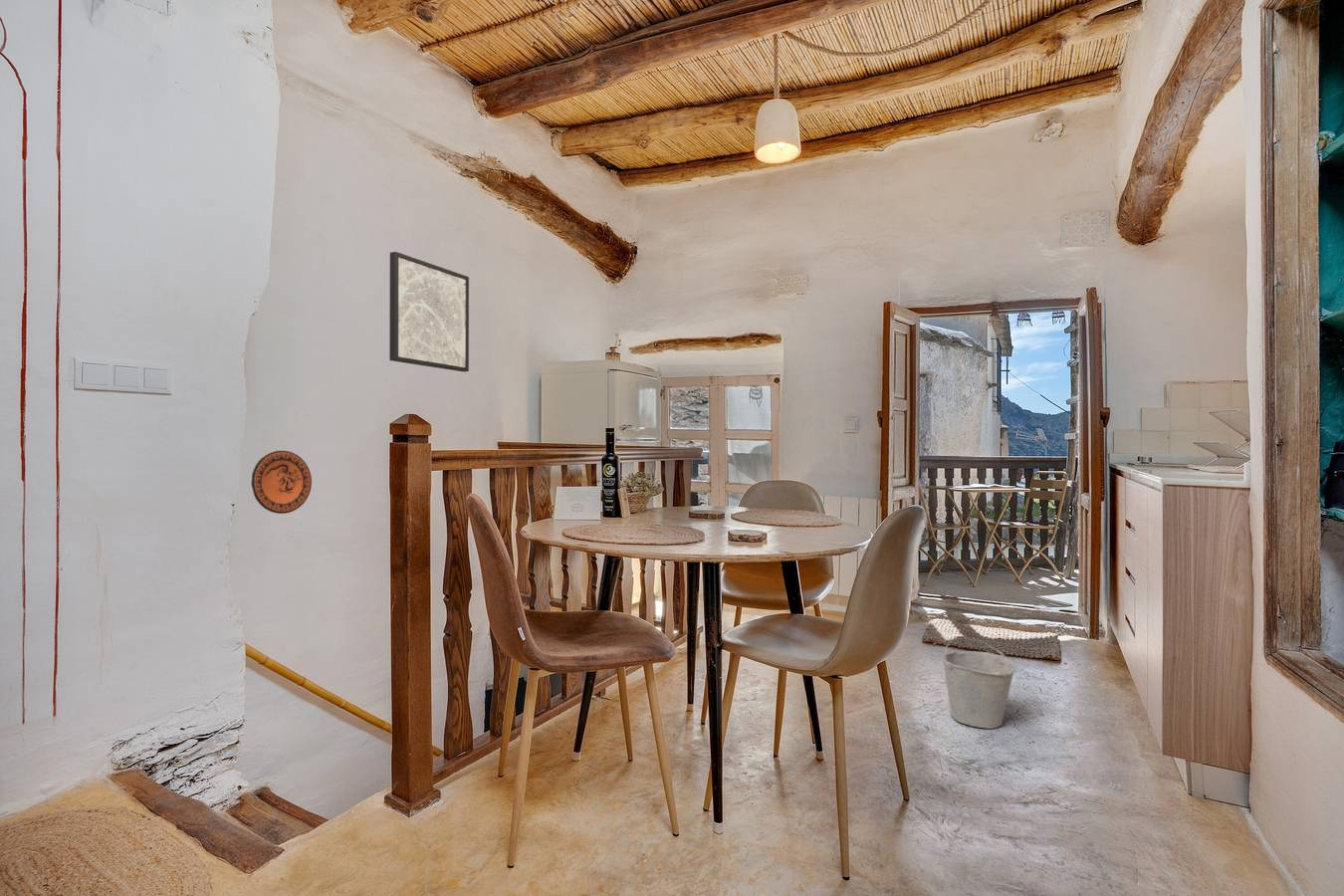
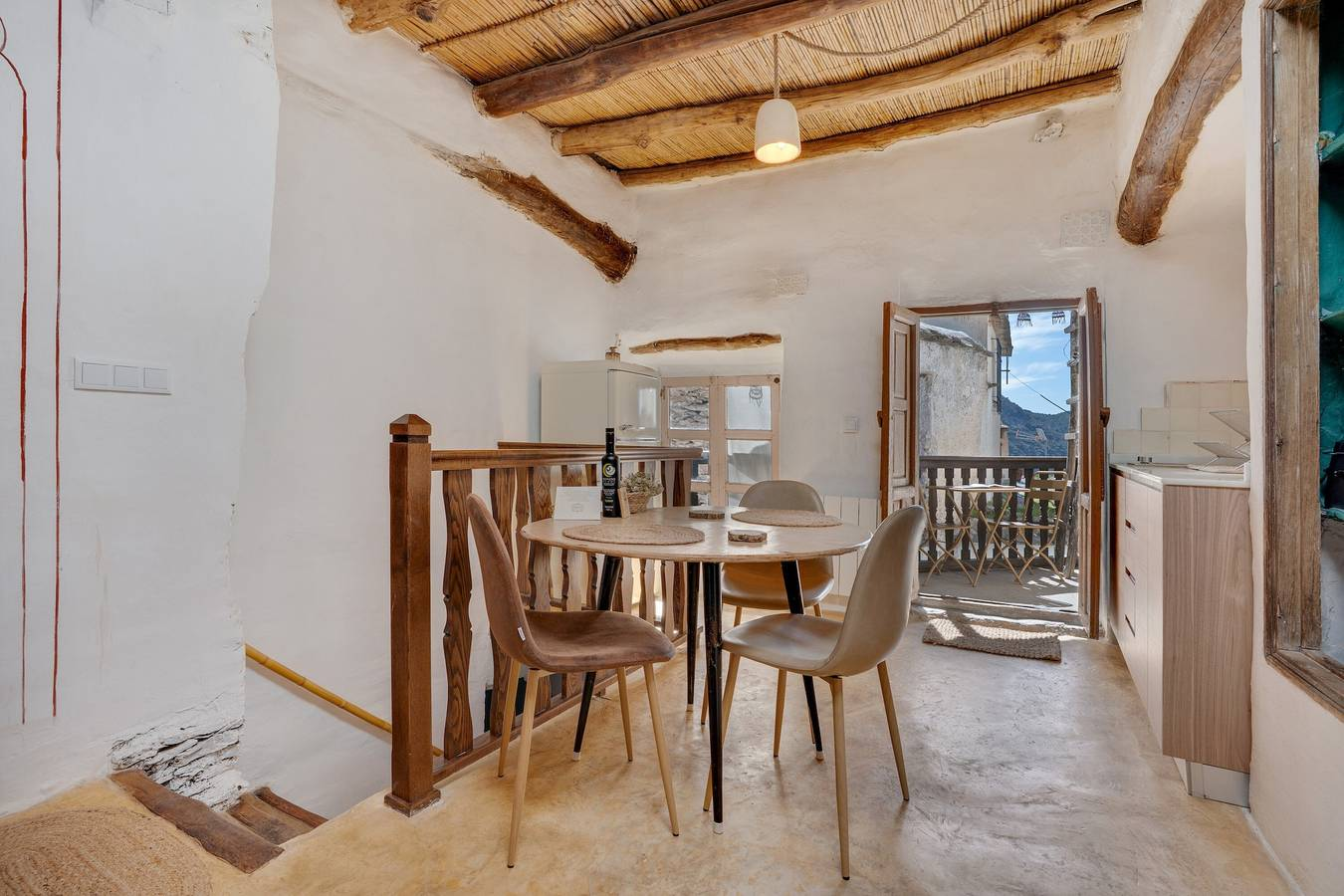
- decorative plate (282, 482)
- wall art (431, 316)
- bucket (977, 682)
